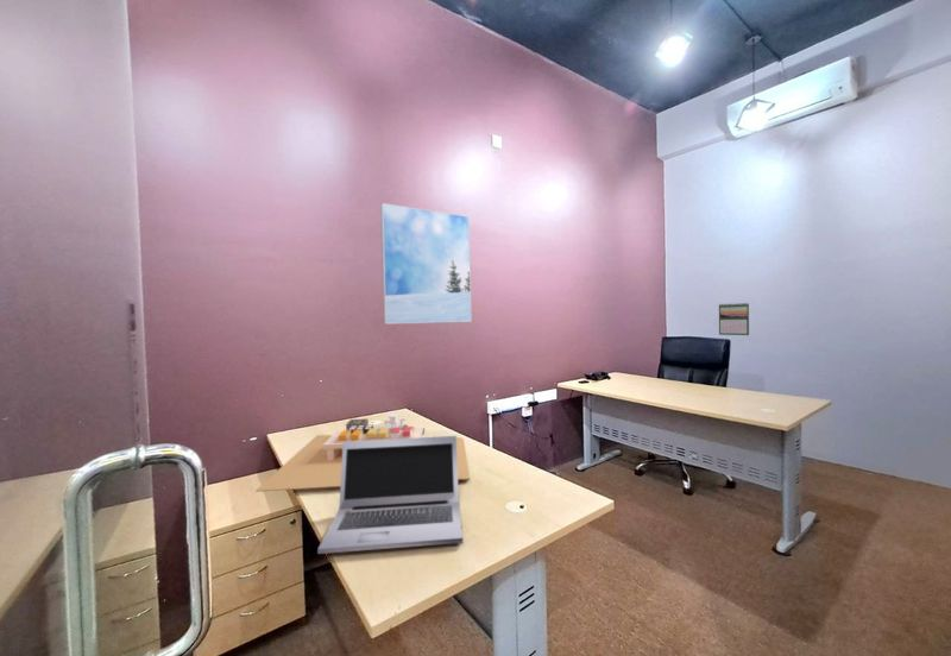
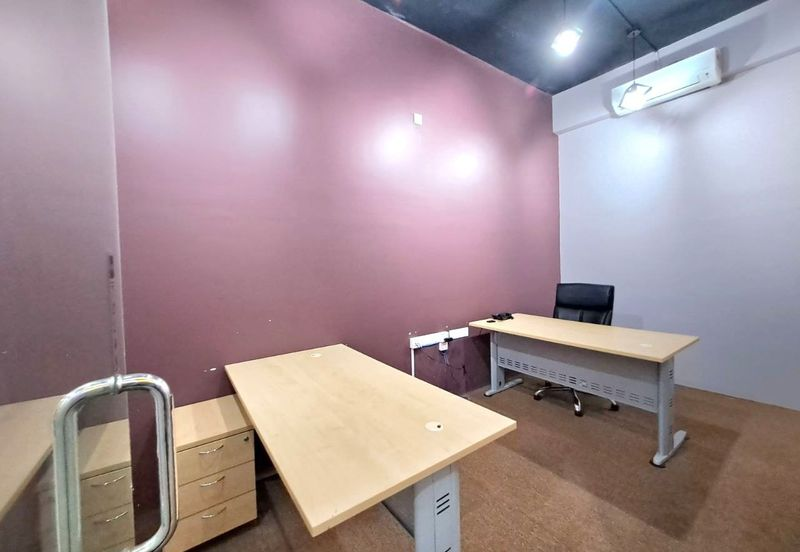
- calendar (733, 318)
- sushi platter (382, 439)
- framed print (428, 266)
- laptop (396, 487)
